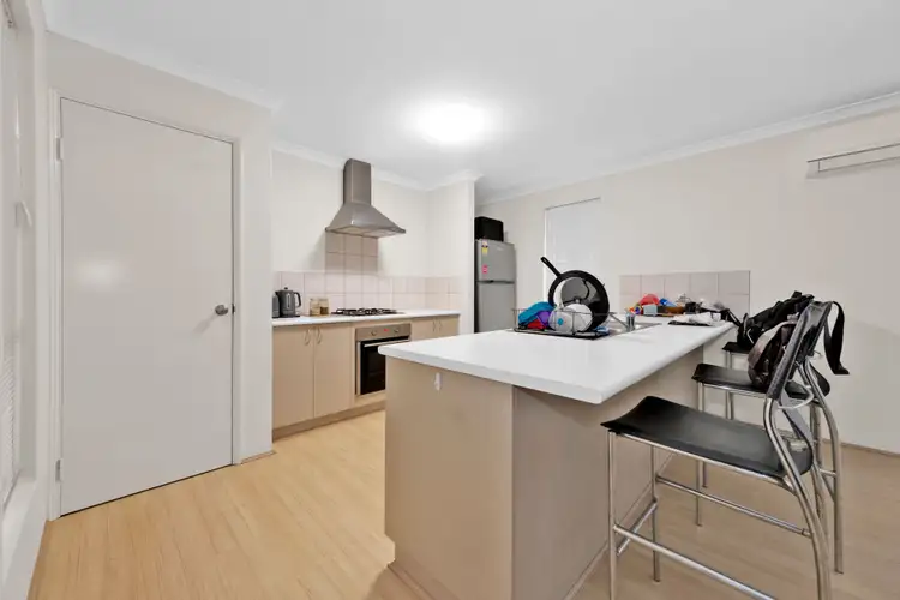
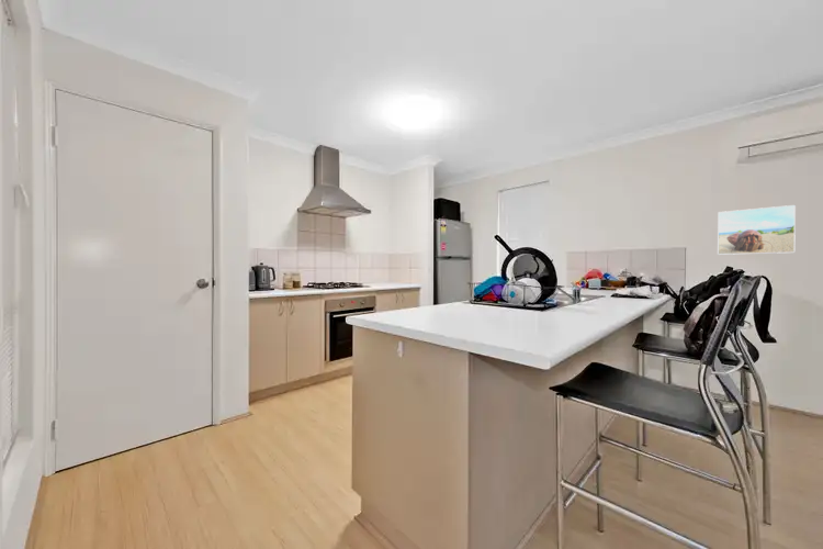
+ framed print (754, 231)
